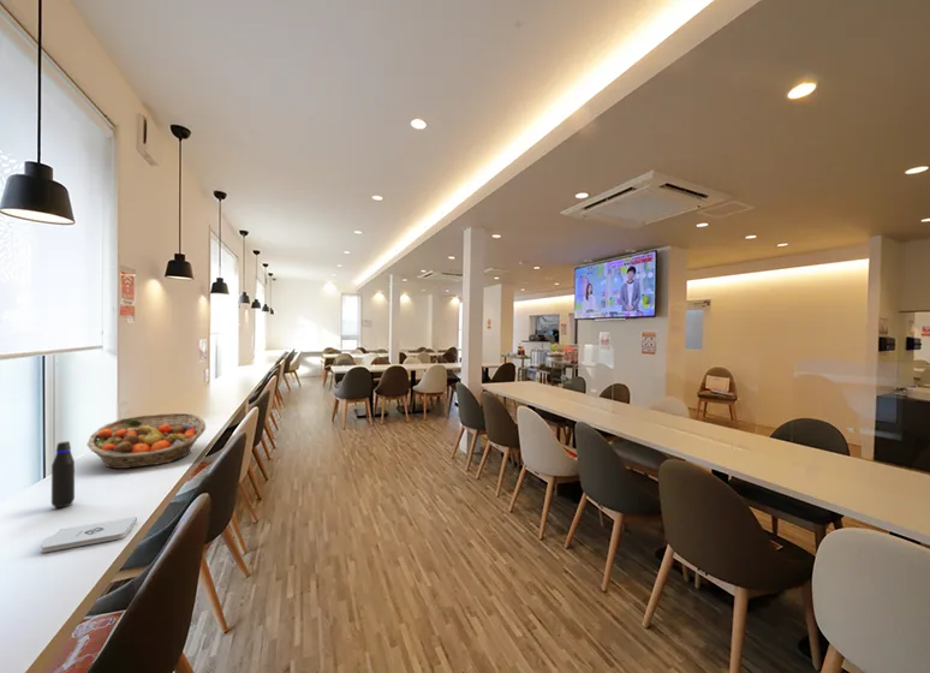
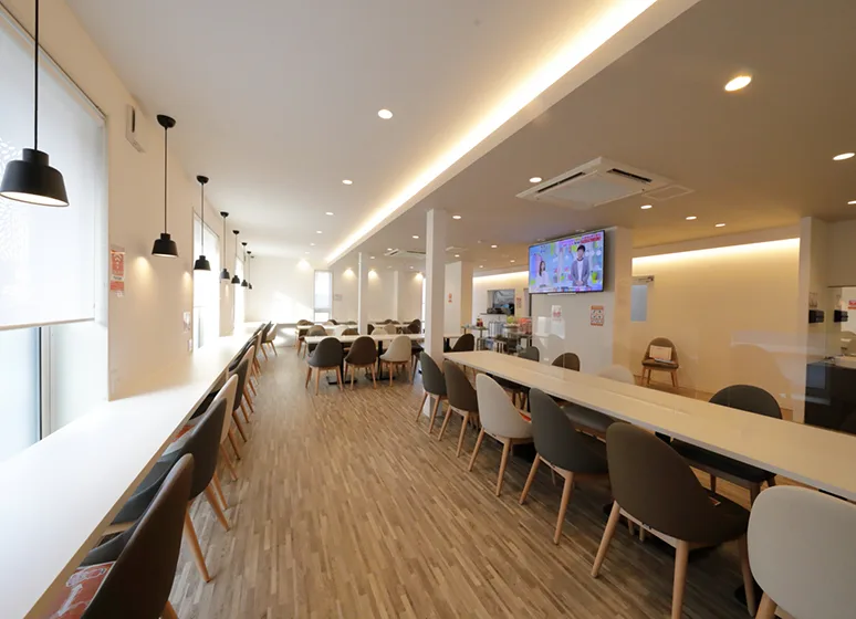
- notepad (91, 532)
- fruit basket (150, 439)
- water bottle (62, 474)
